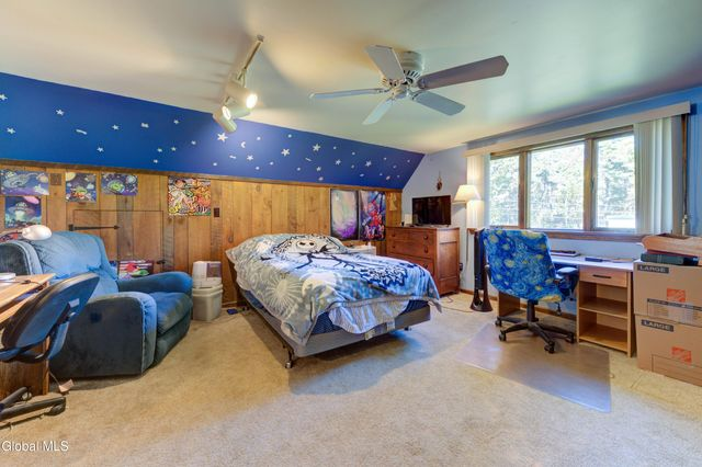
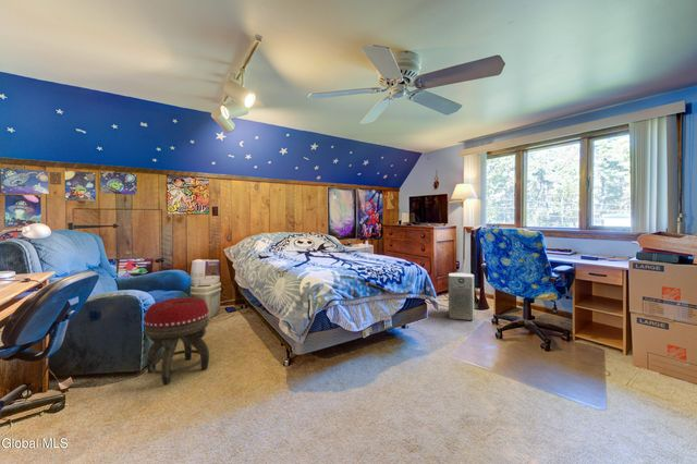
+ fan (461, 294)
+ footstool (178, 335)
